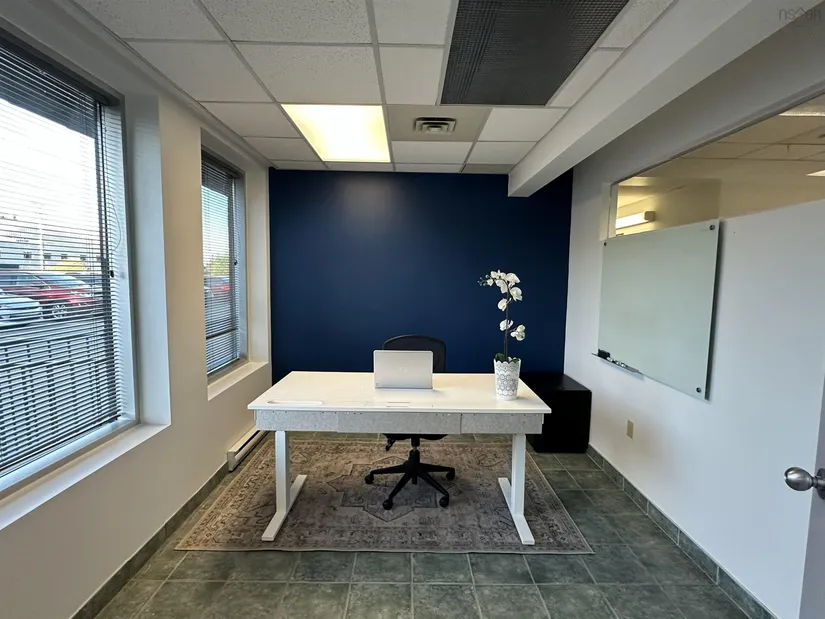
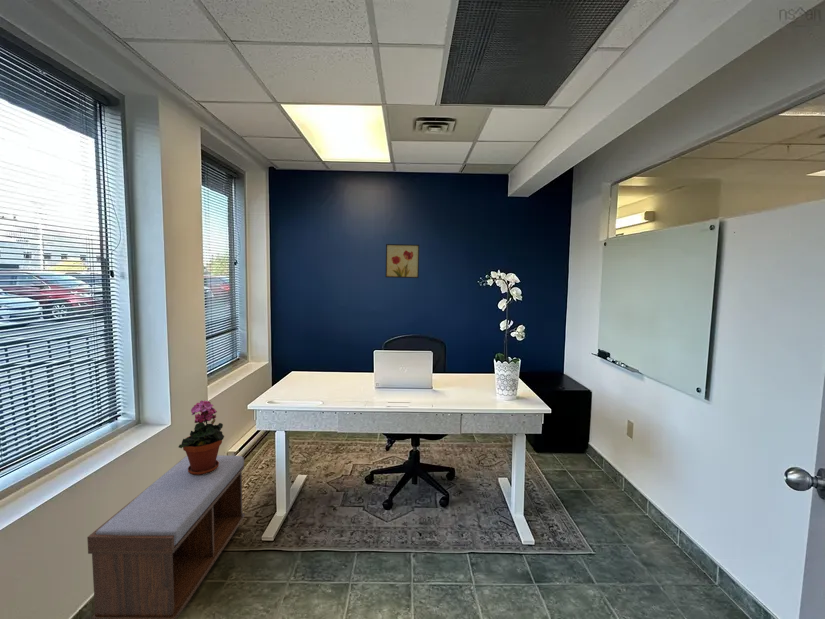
+ potted plant (204, 434)
+ bench (182, 526)
+ wall art (402, 261)
